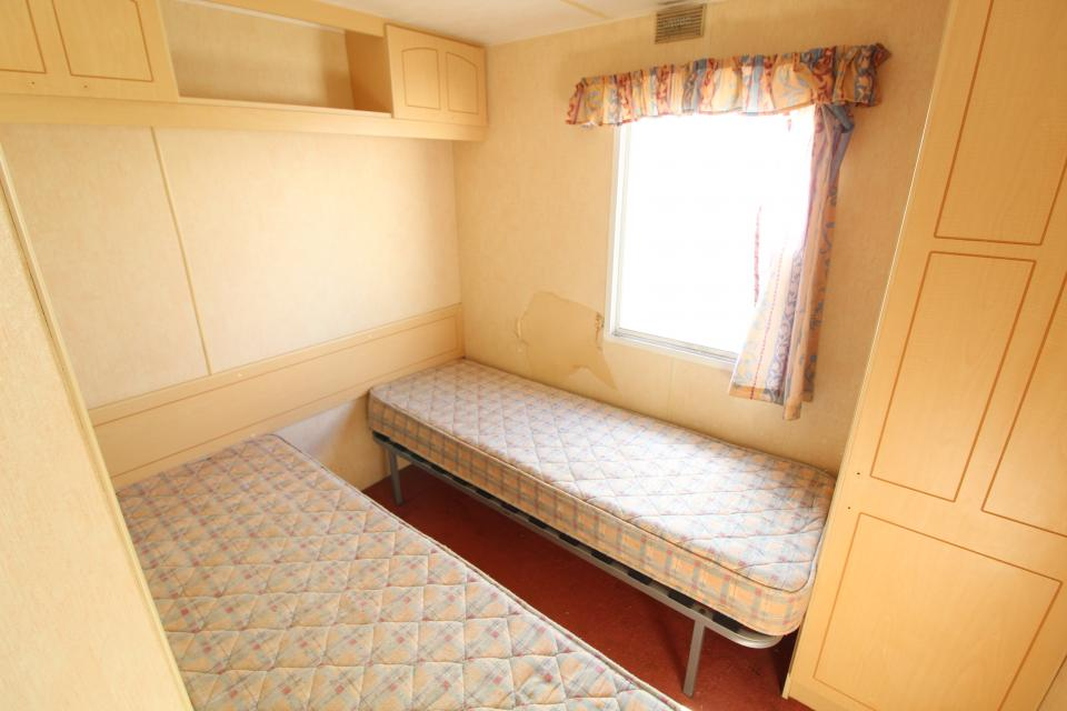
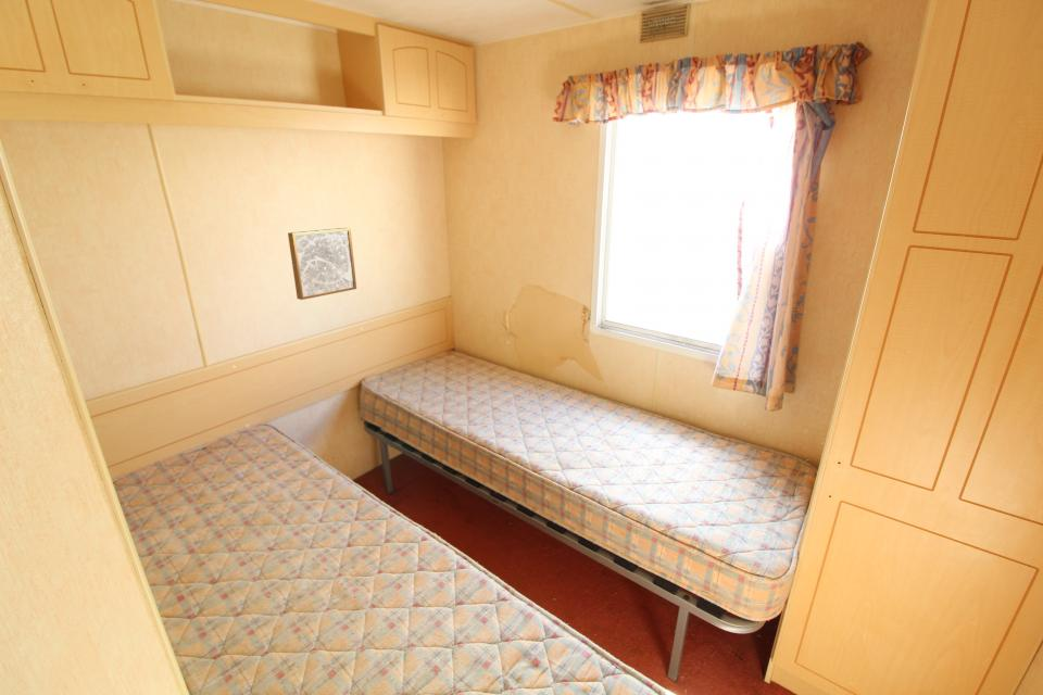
+ wall art (324, 262)
